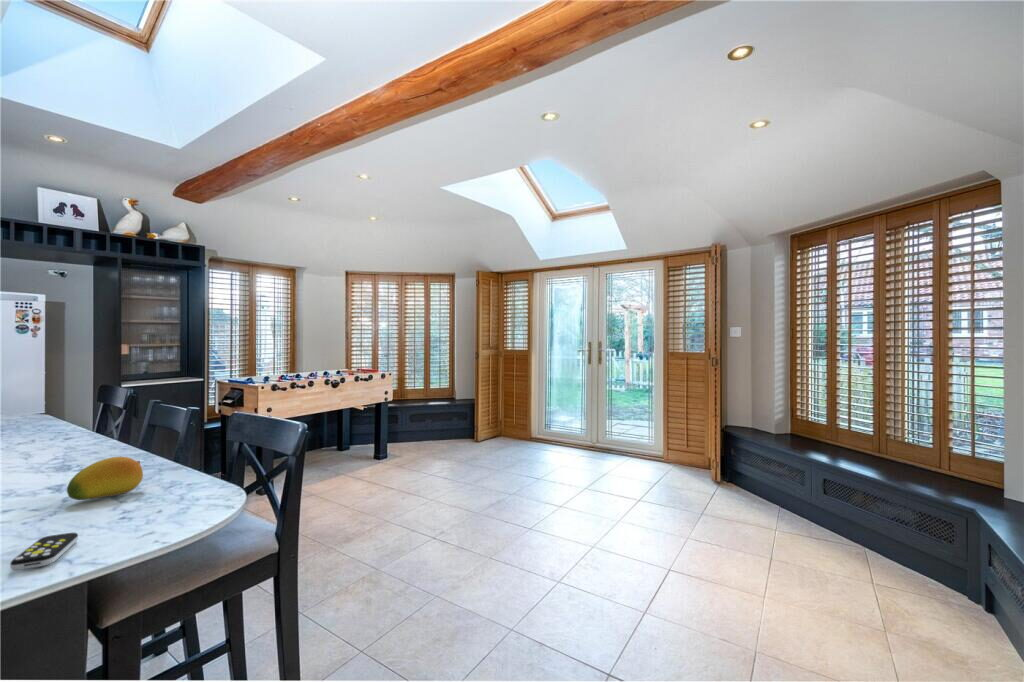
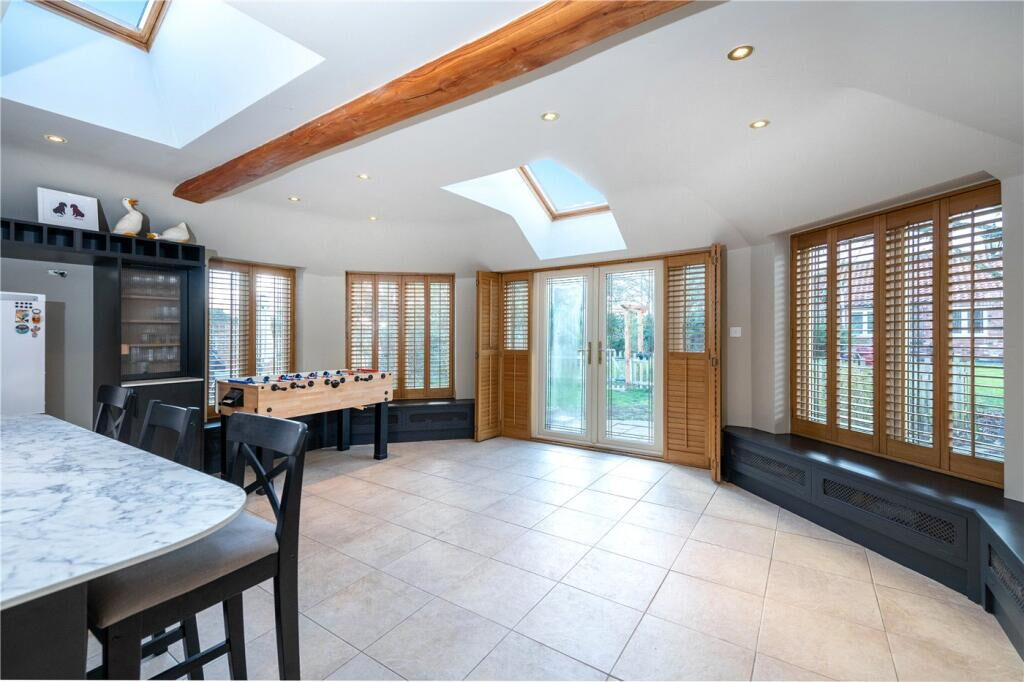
- remote control (46, 549)
- fruit (106, 477)
